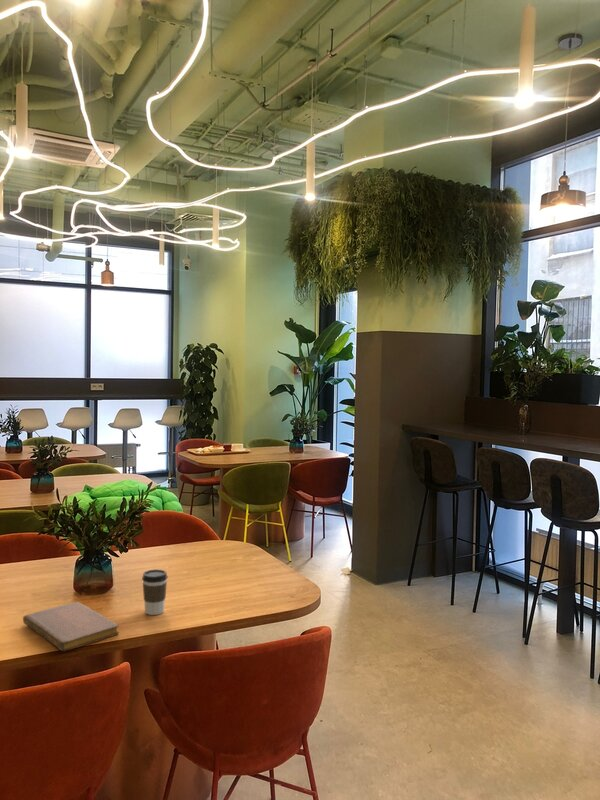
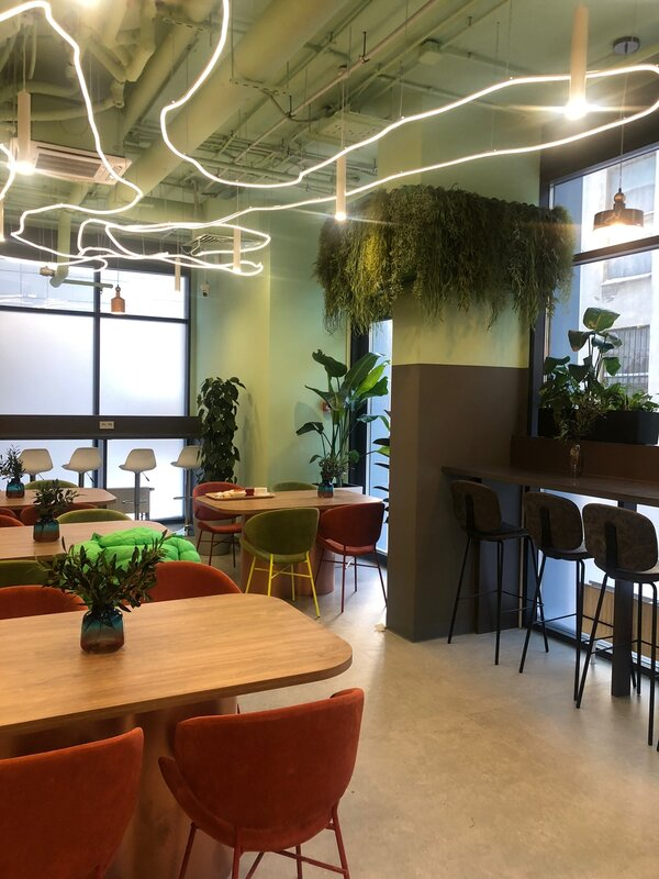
- coffee cup (154, 592)
- notebook (70, 624)
